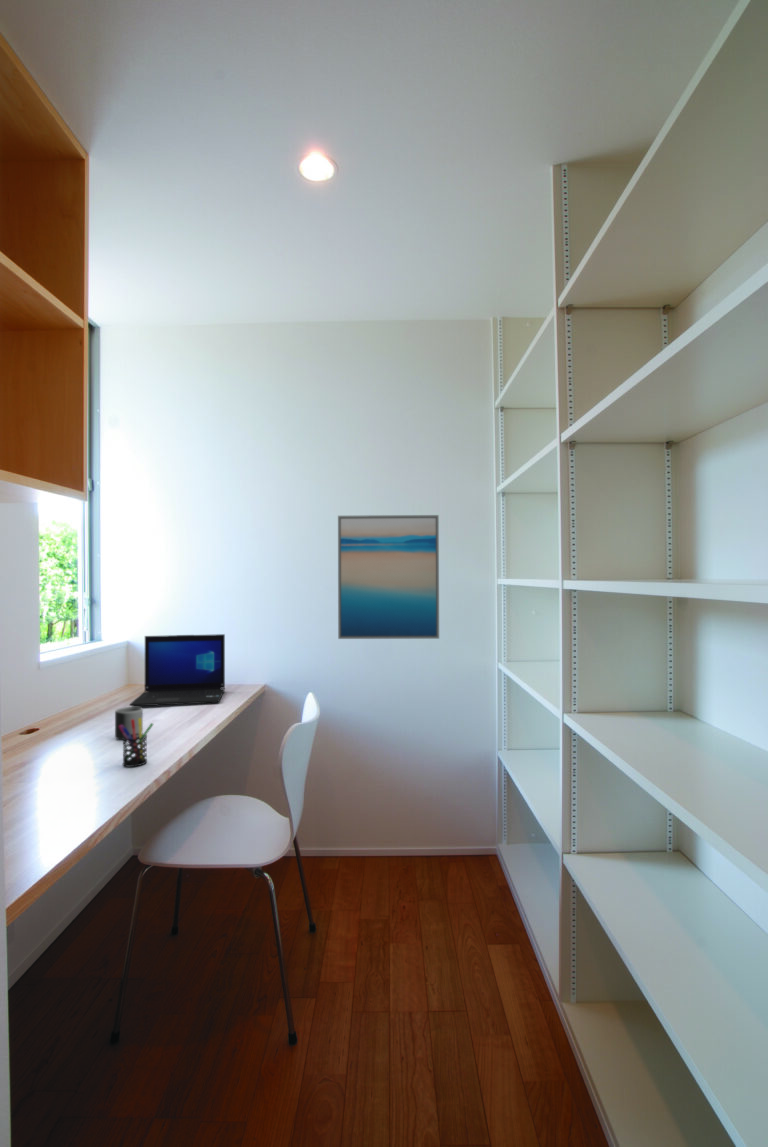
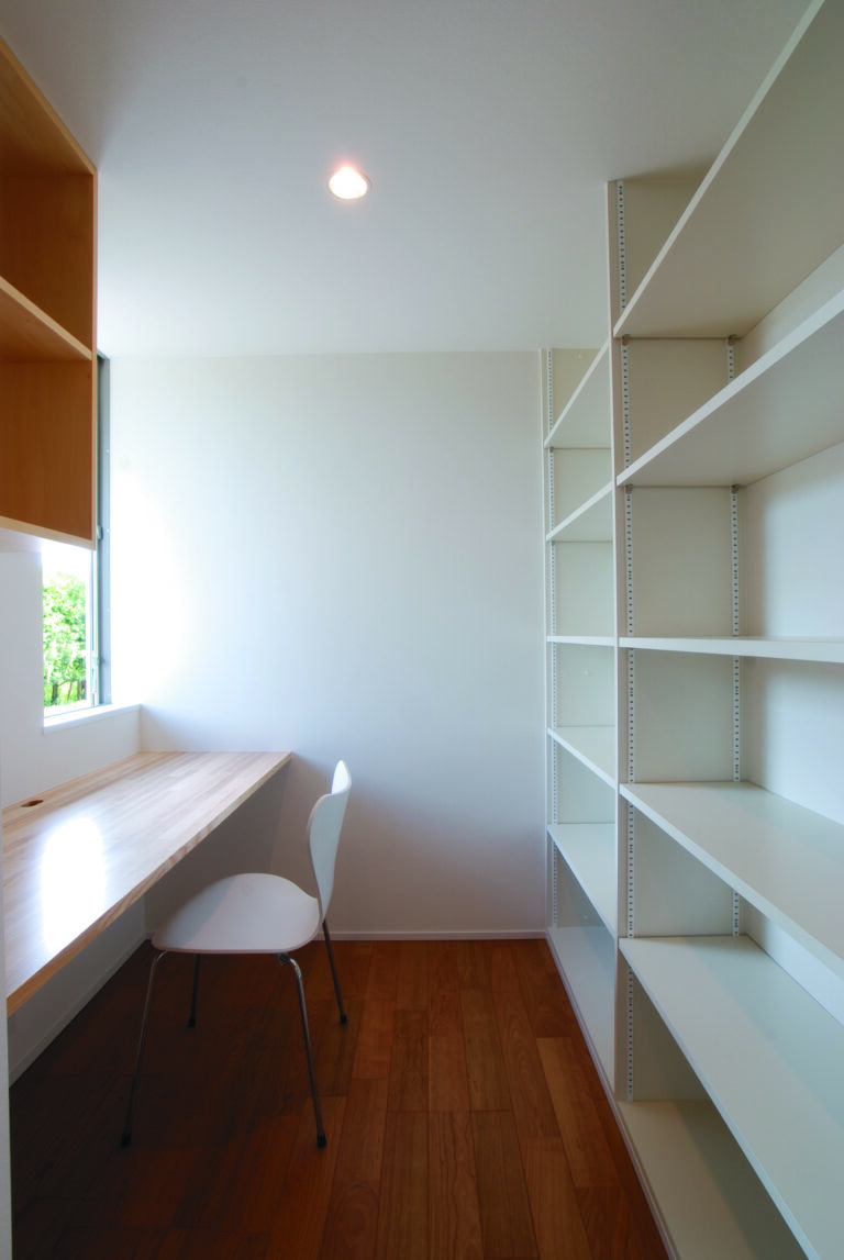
- laptop (180, 668)
- mug (130, 721)
- wall art (388, 577)
- pen holder (137, 740)
